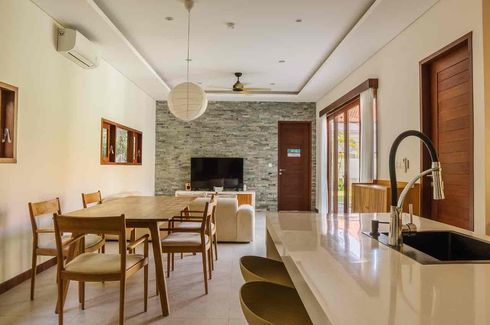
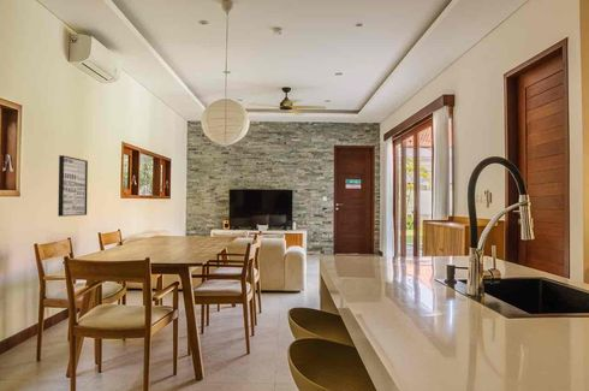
+ wall art (73, 186)
